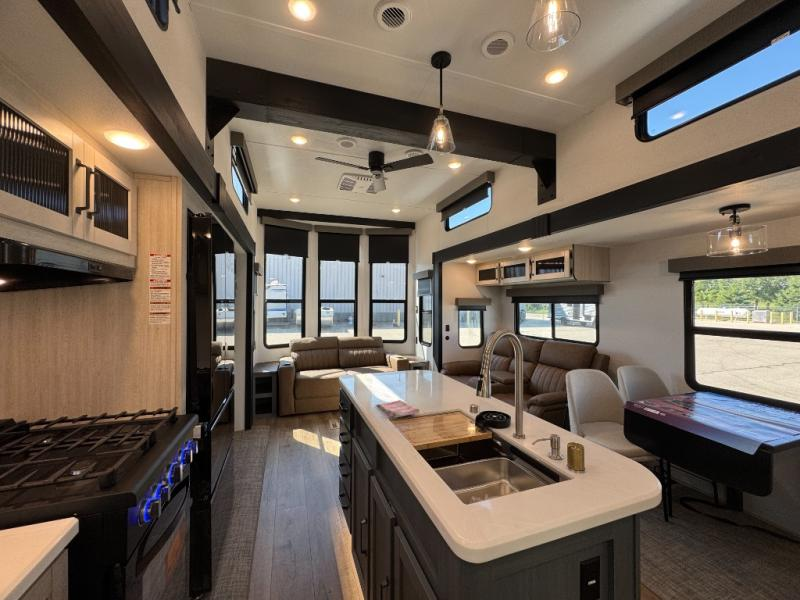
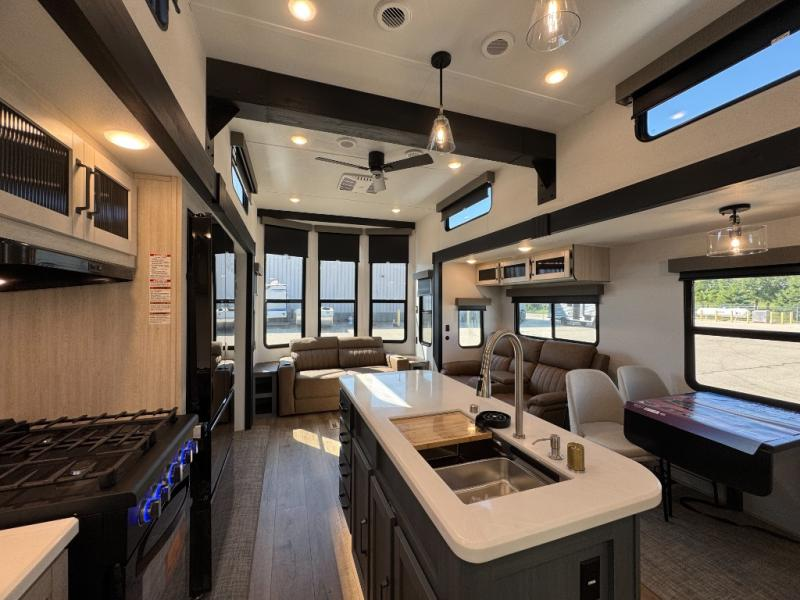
- dish towel (397, 407)
